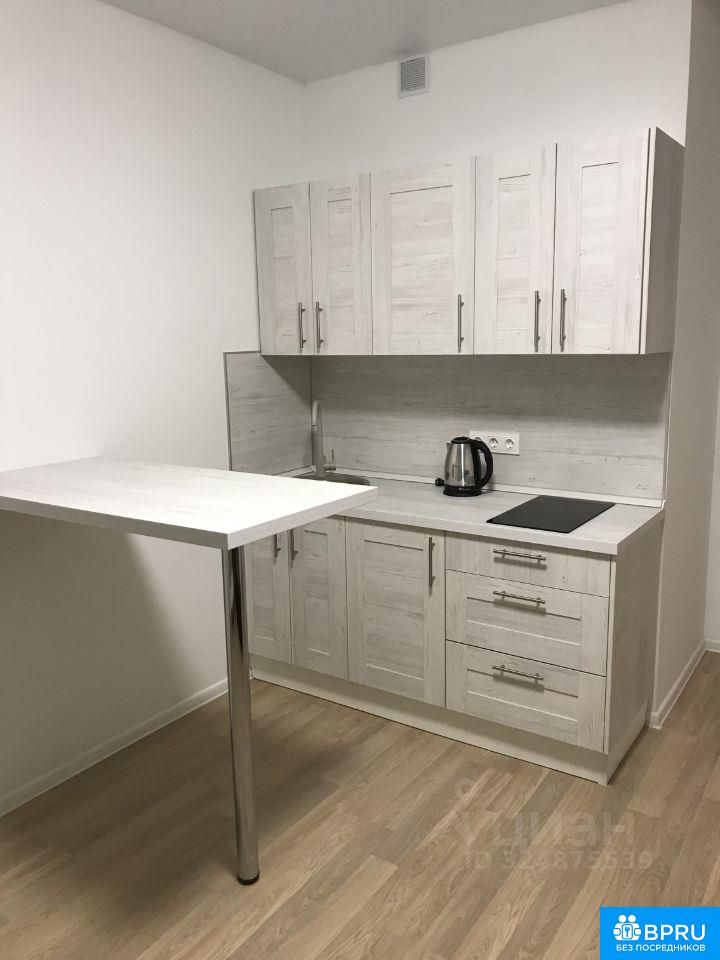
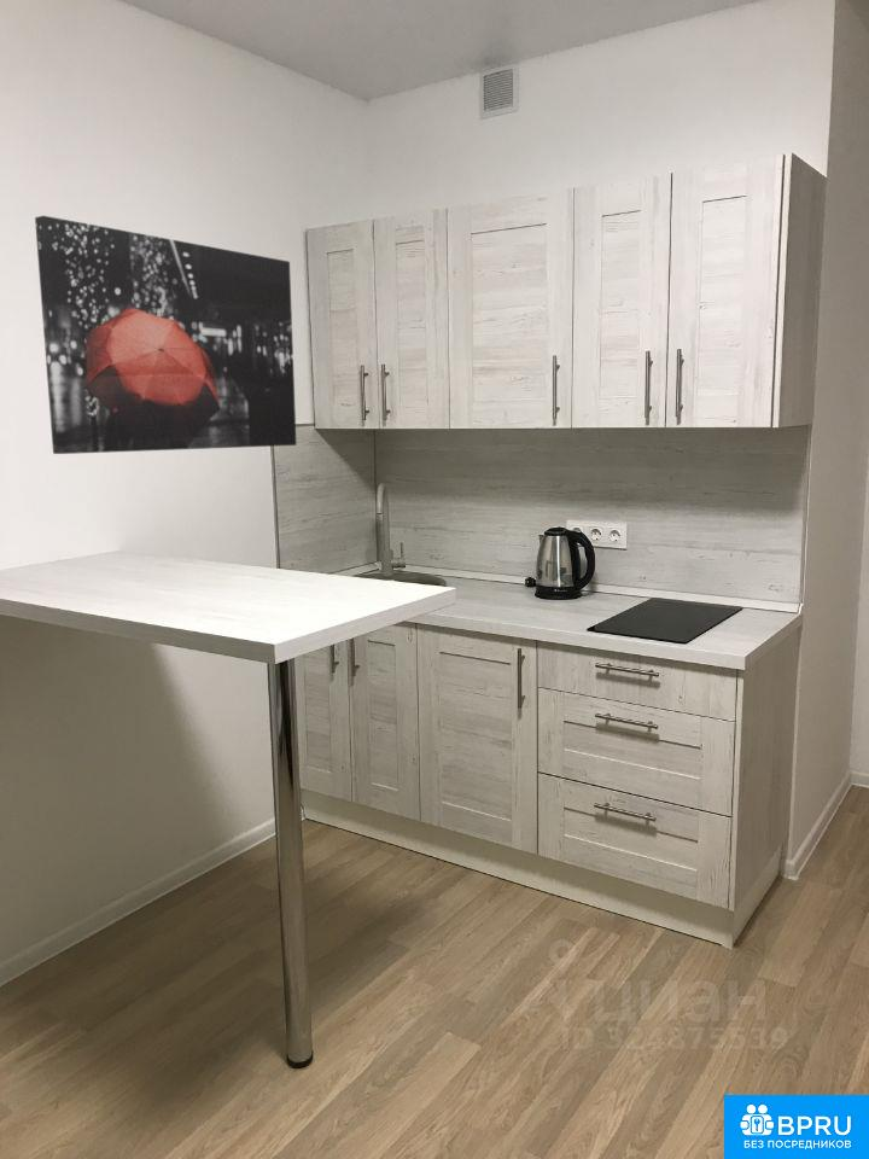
+ wall art (183, 346)
